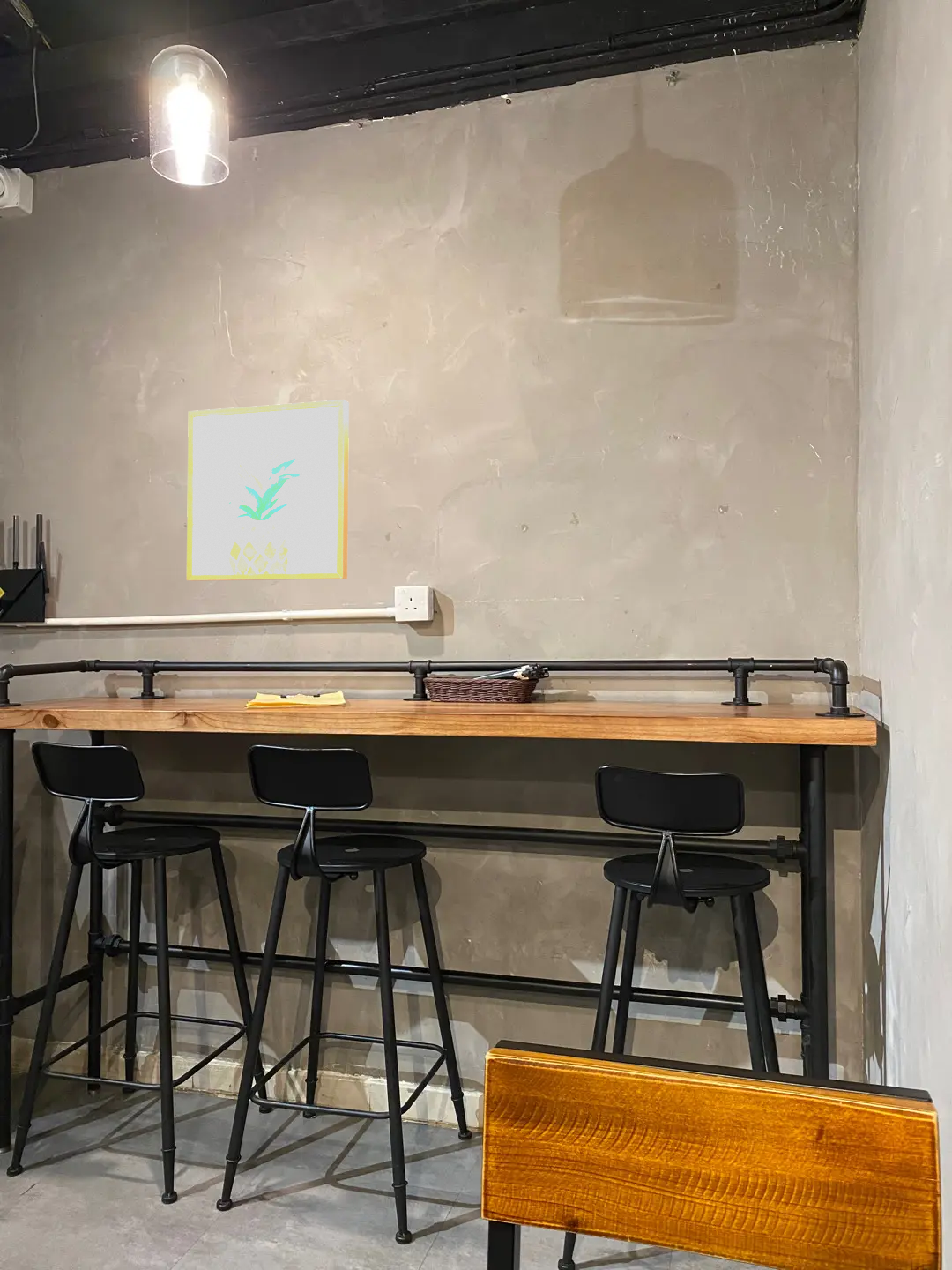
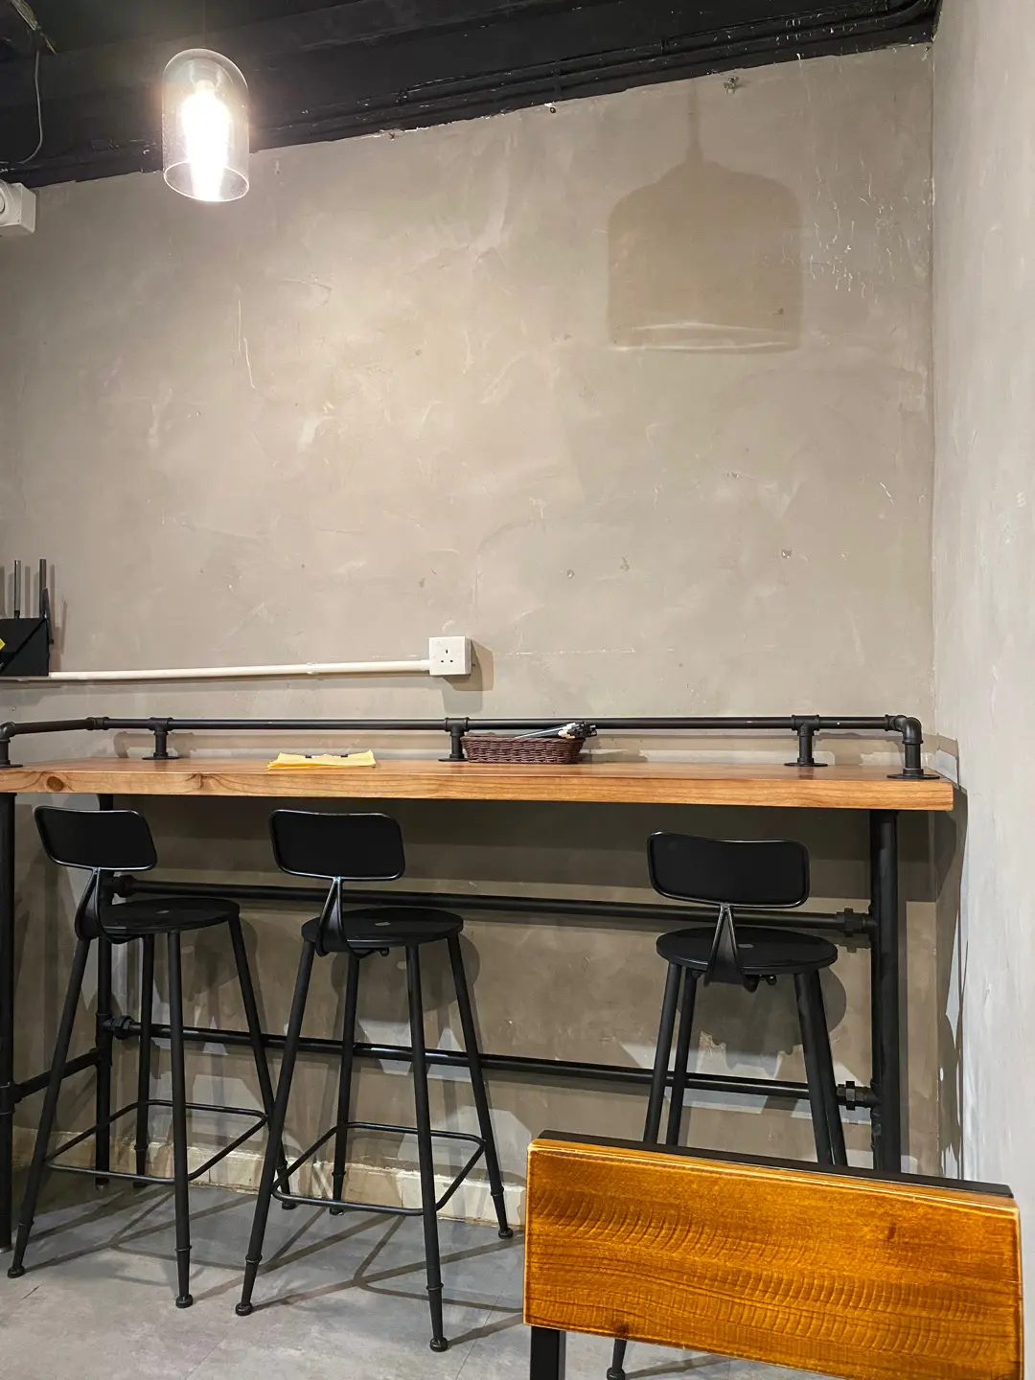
- wall art (265, 493)
